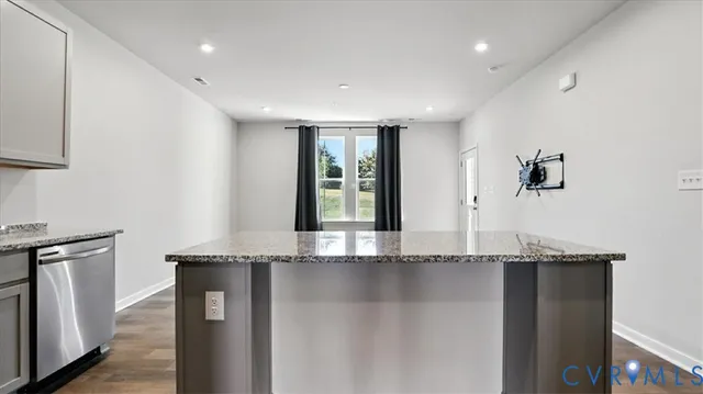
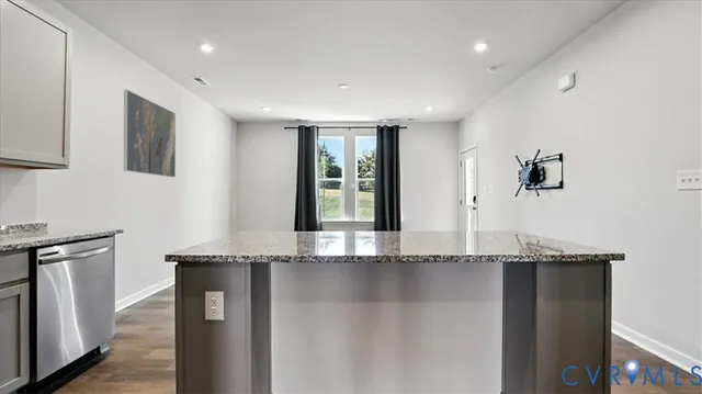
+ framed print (152, 138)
